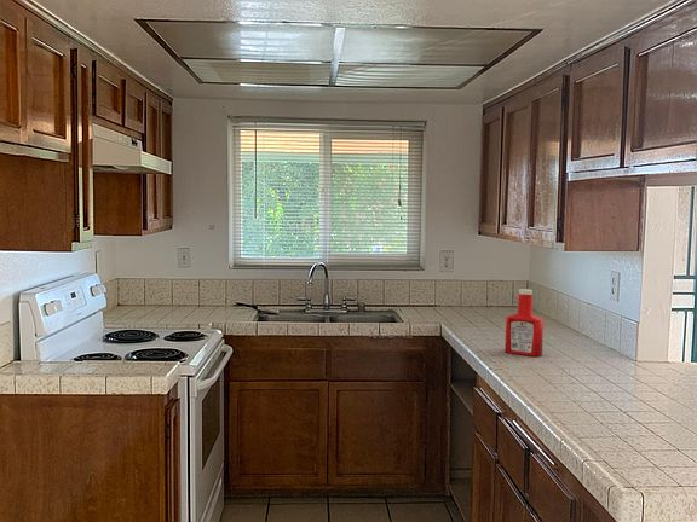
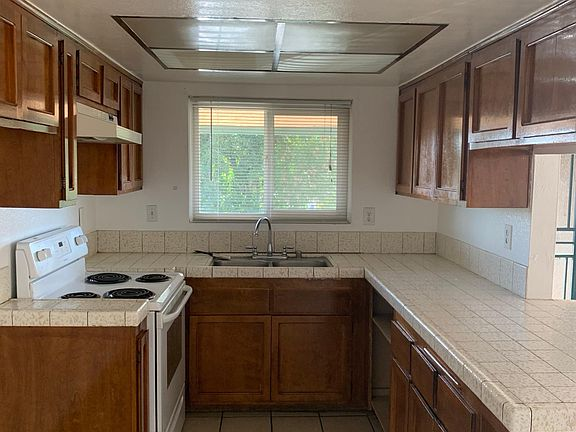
- soap bottle (524, 321)
